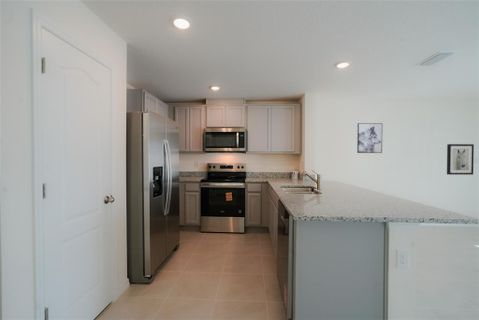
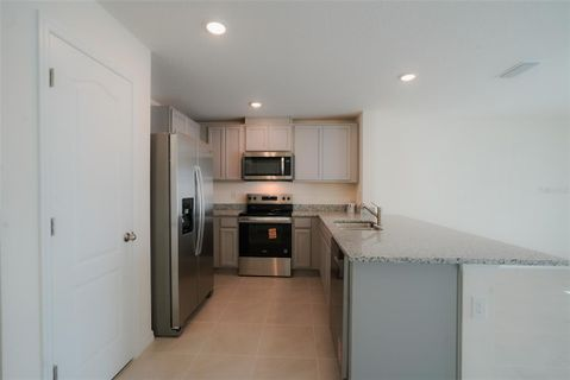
- wall art (369, 138)
- wall art (460, 159)
